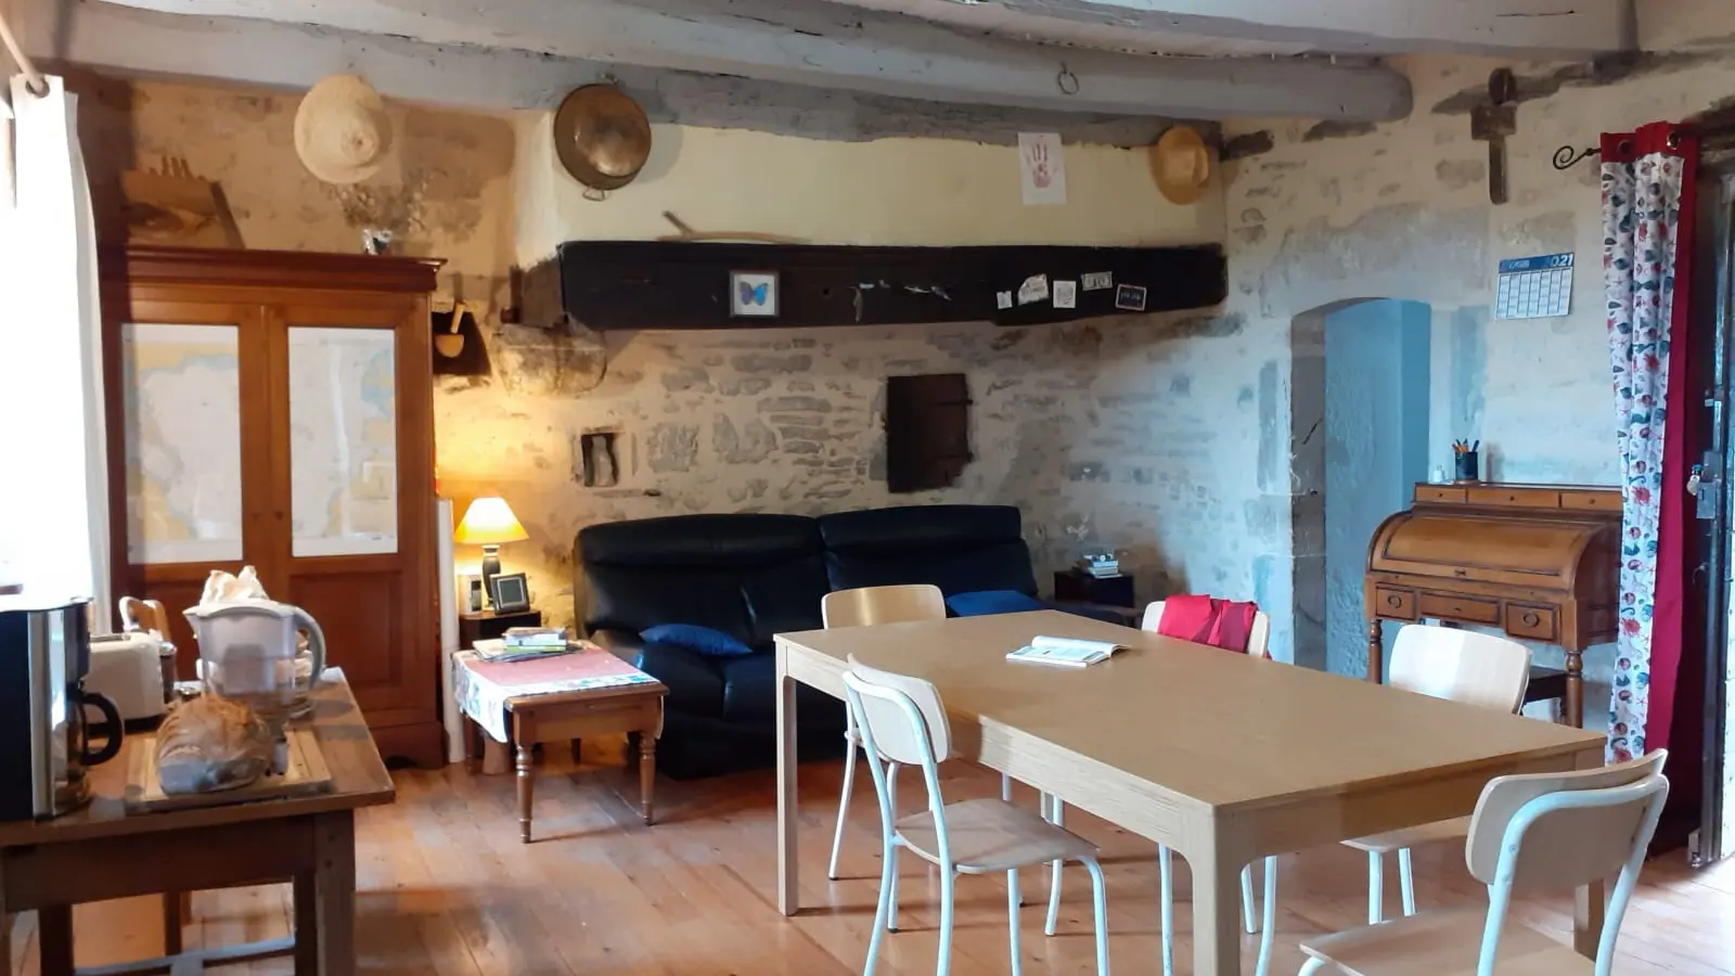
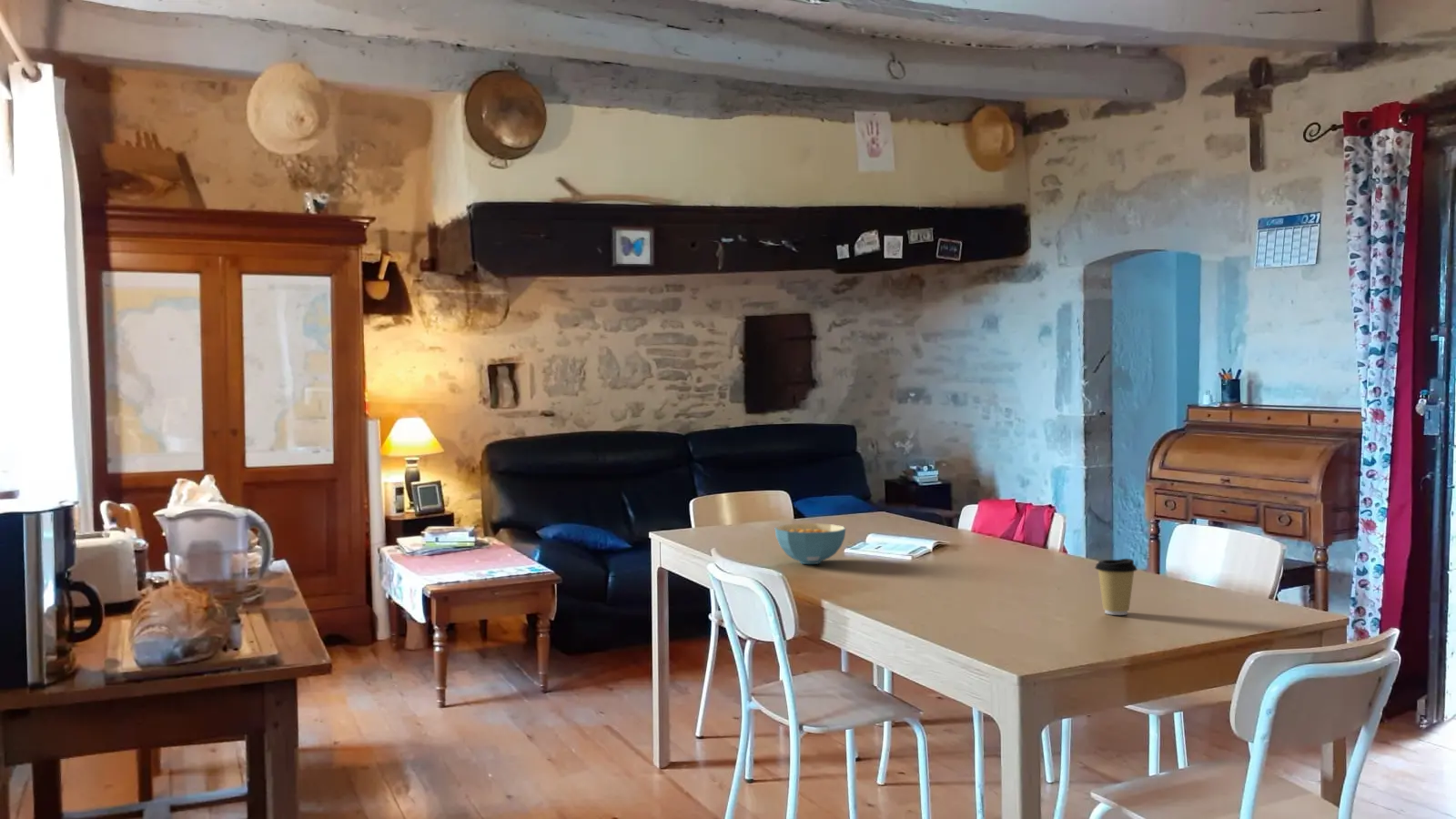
+ coffee cup (1116, 586)
+ cereal bowl (810, 545)
